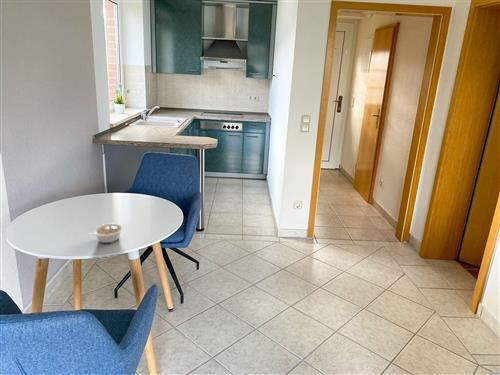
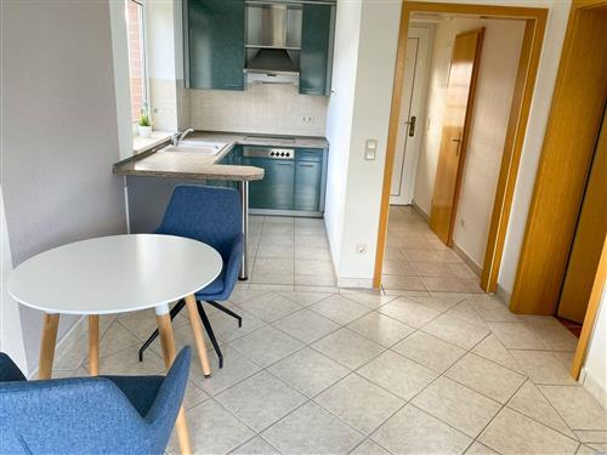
- legume (108, 233)
